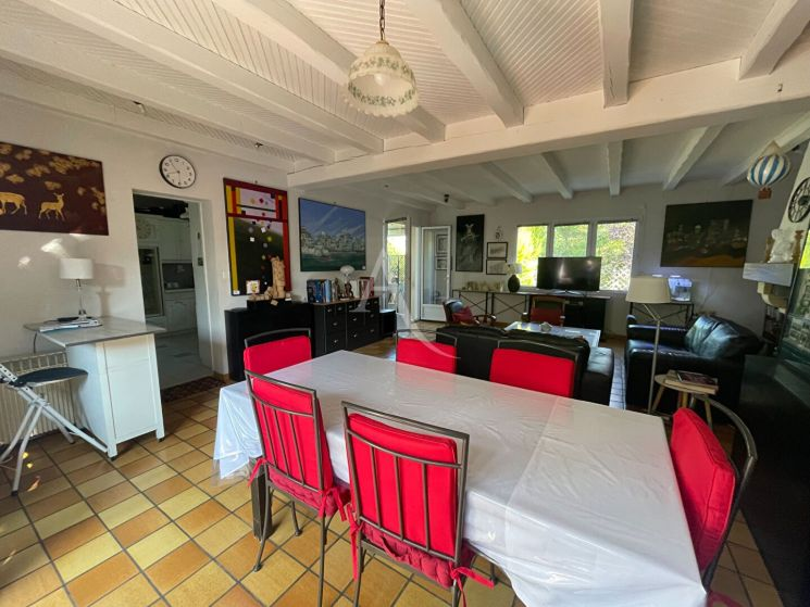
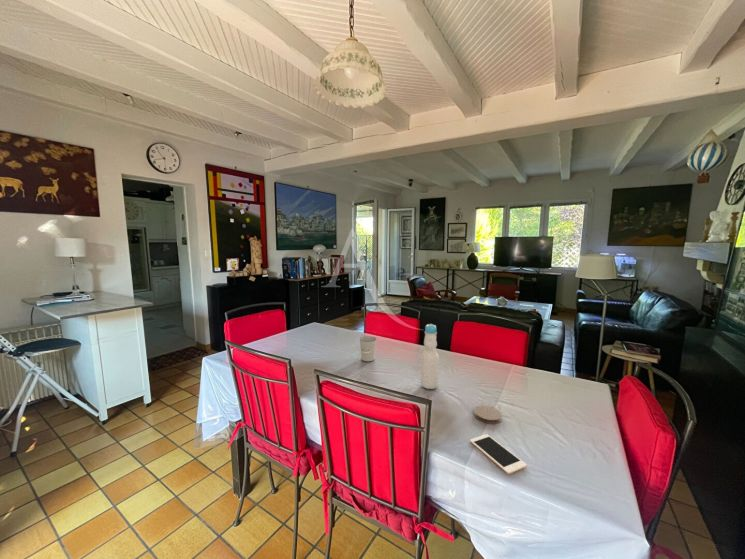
+ cup (367, 349)
+ cell phone (496, 452)
+ coaster (487, 414)
+ bottle (430, 355)
